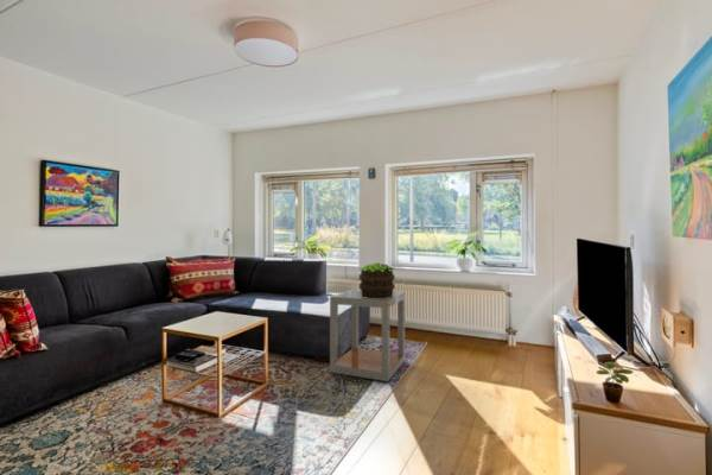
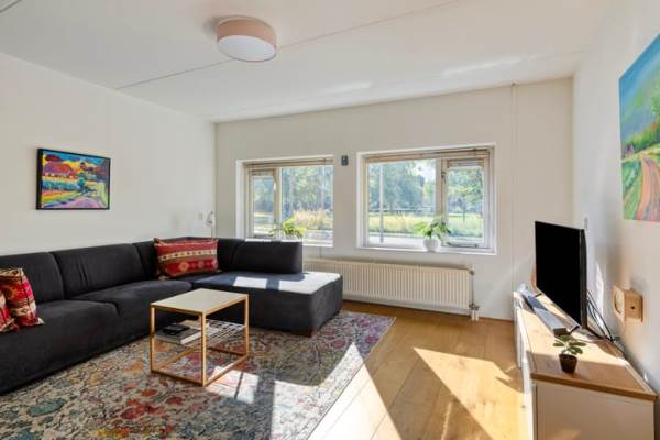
- potted plant (376, 278)
- side table (357, 330)
